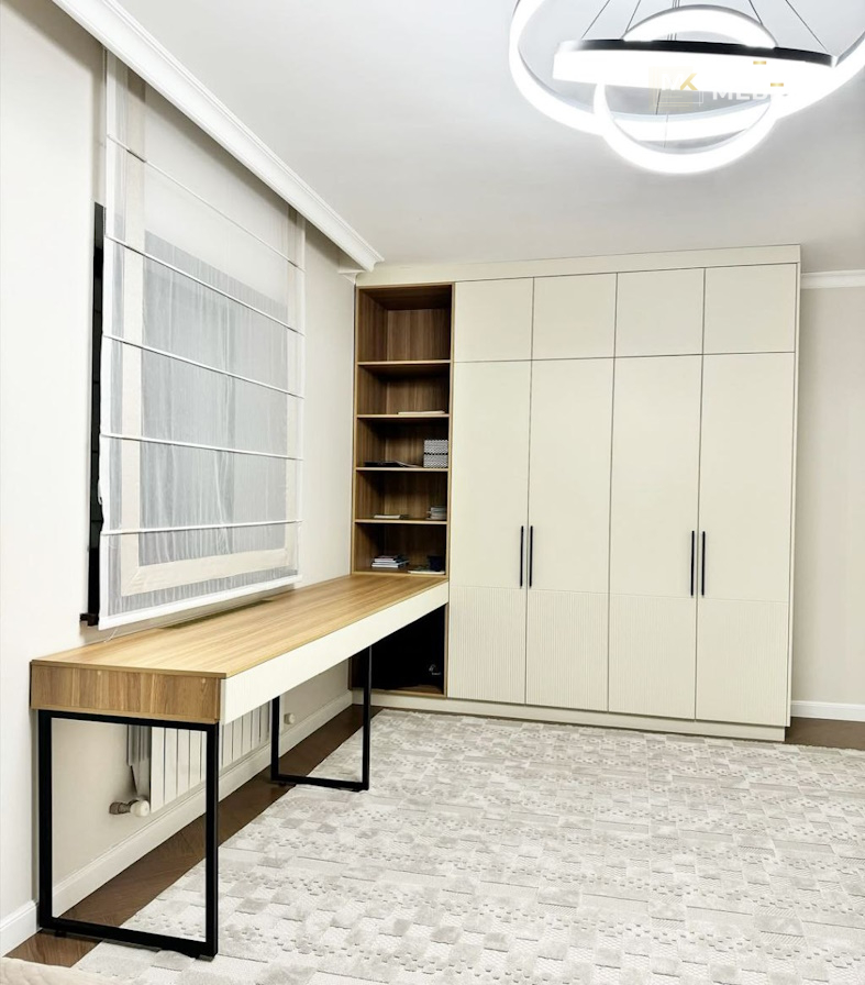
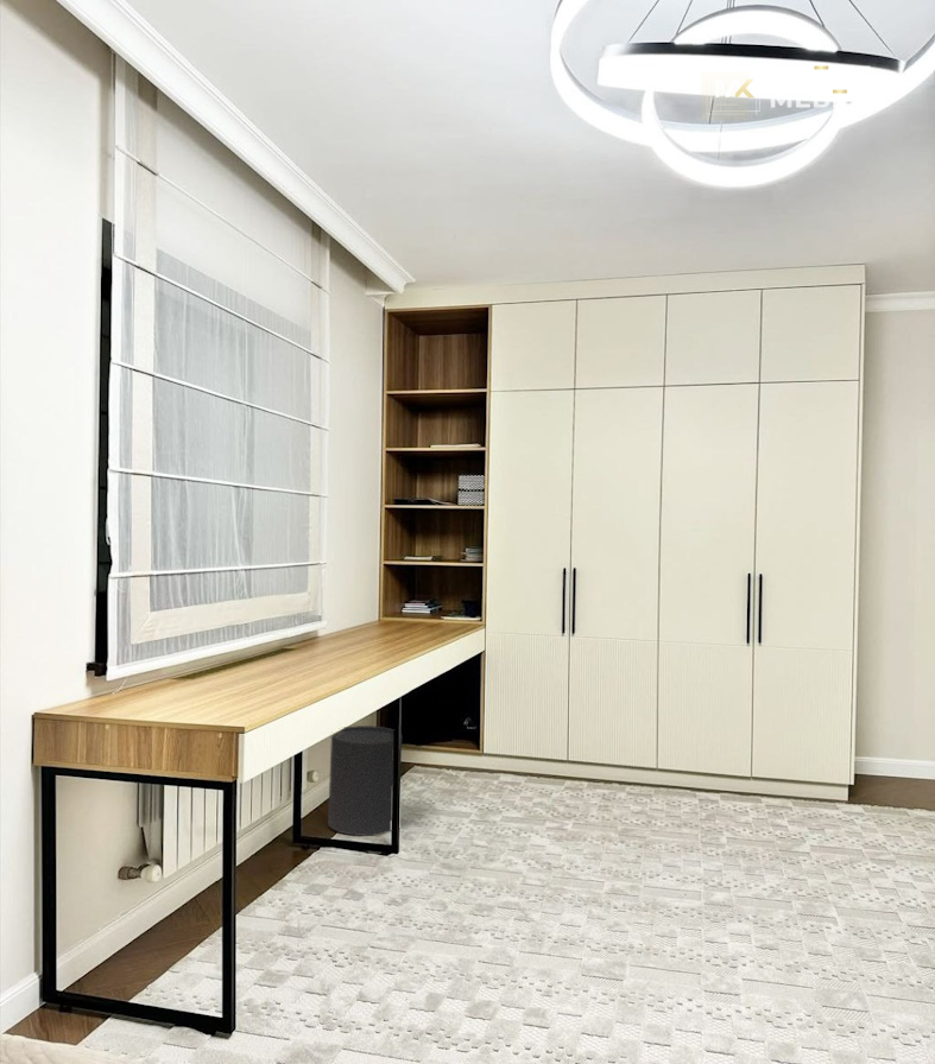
+ trash can (365, 778)
